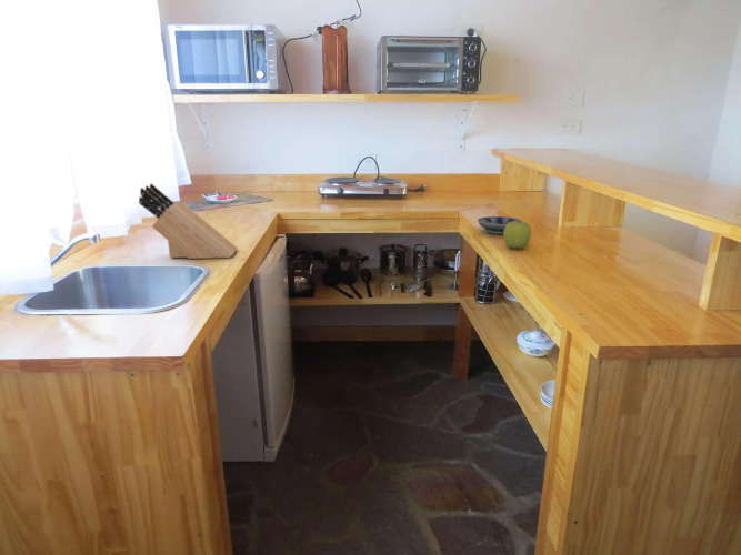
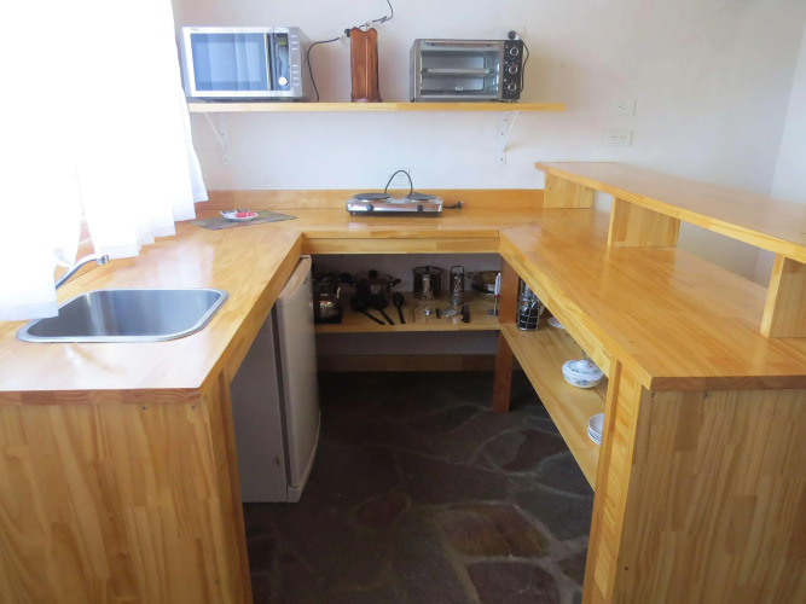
- bowl (499, 225)
- knife block (188, 220)
- apple (517, 234)
